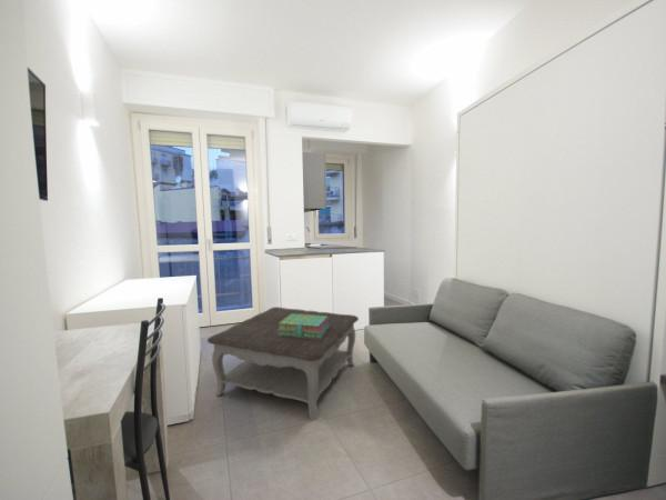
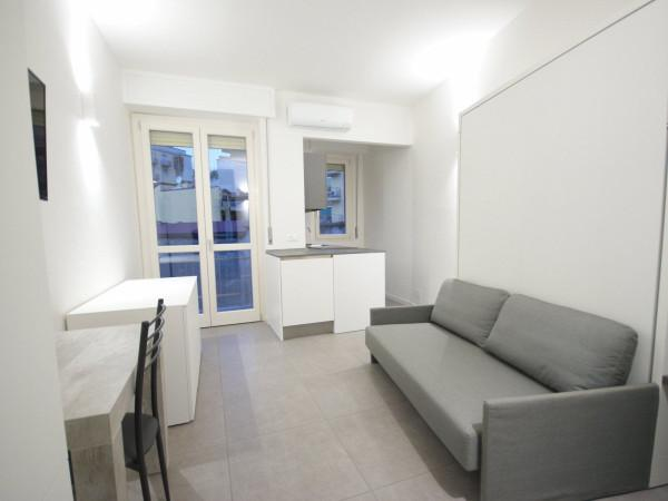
- stack of books (304, 324)
- coffee table (290, 352)
